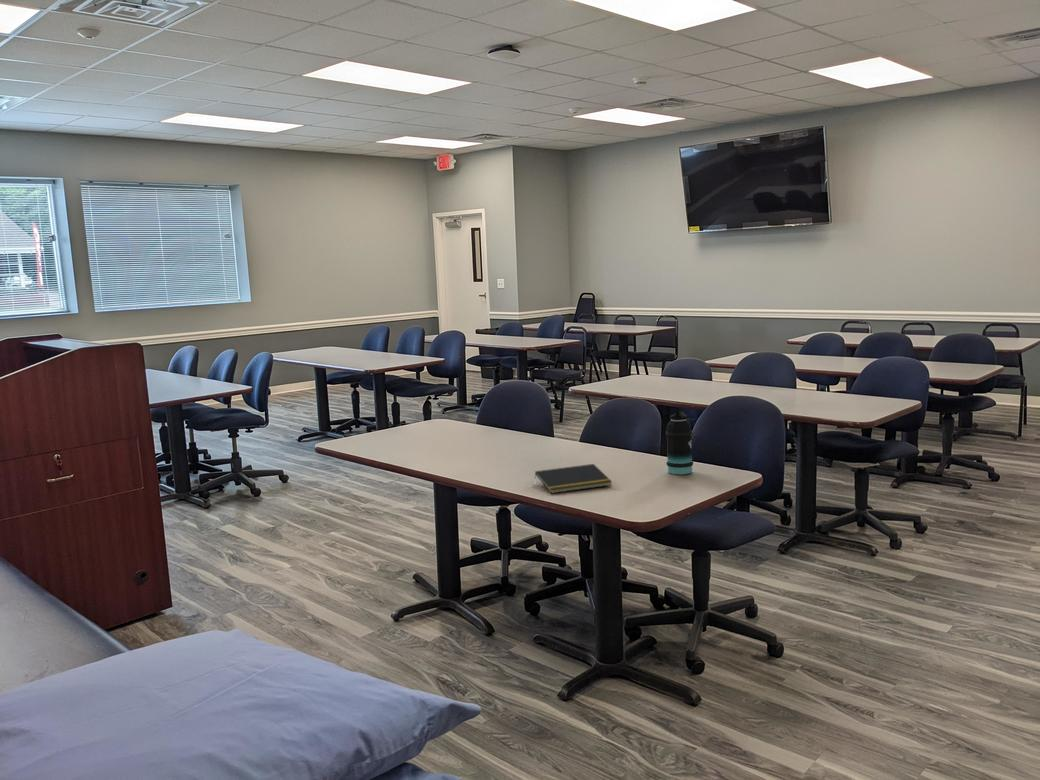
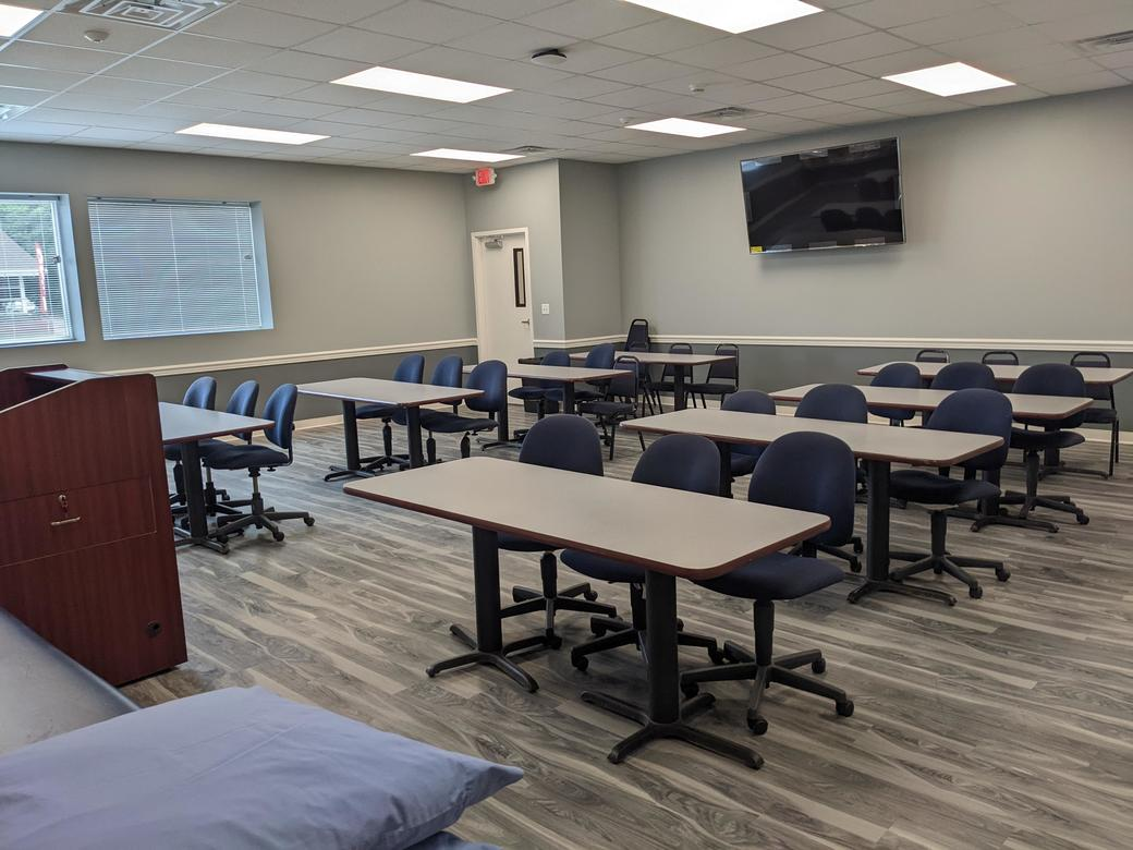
- notepad (573, 478)
- bottle (680, 438)
